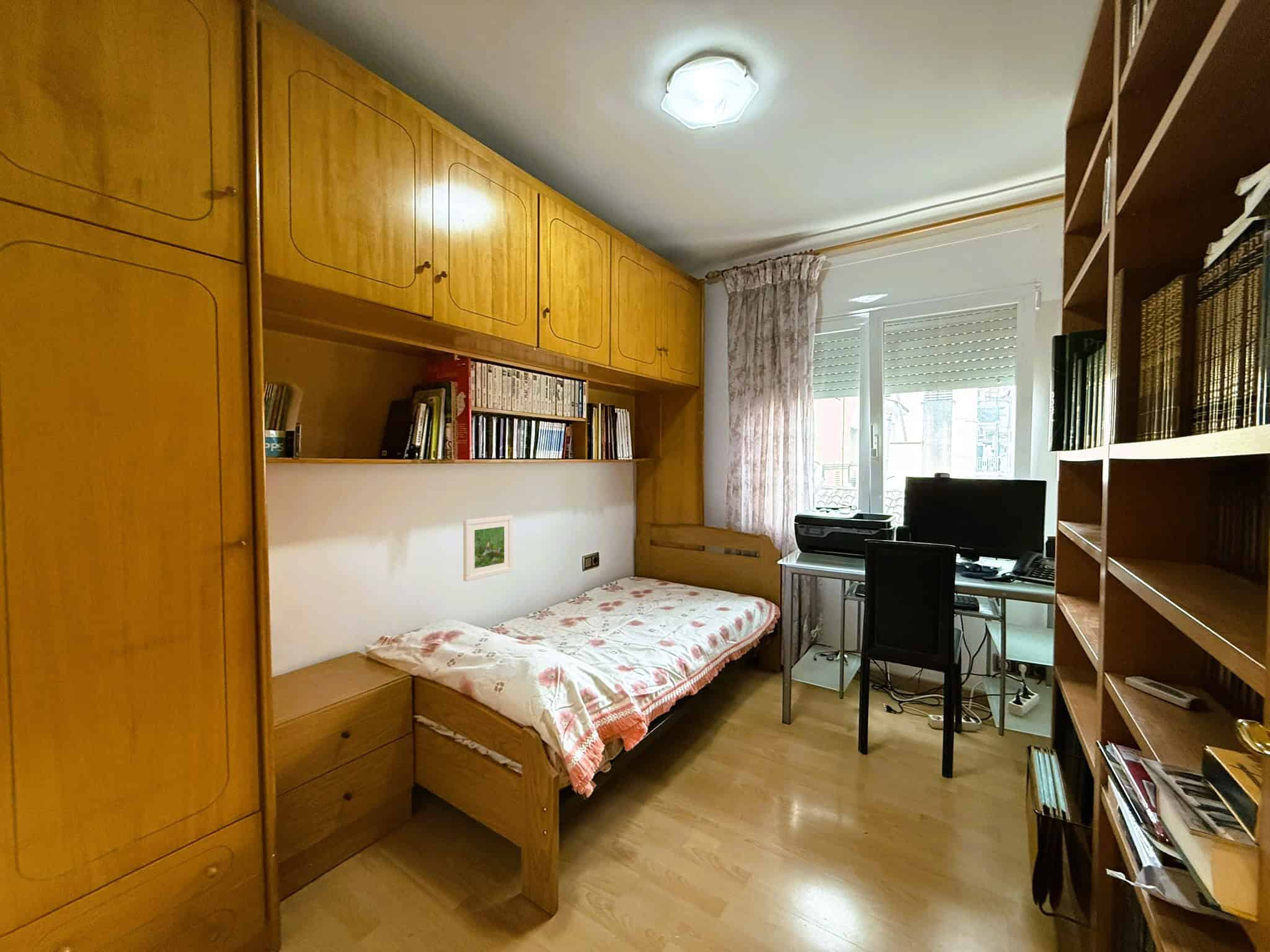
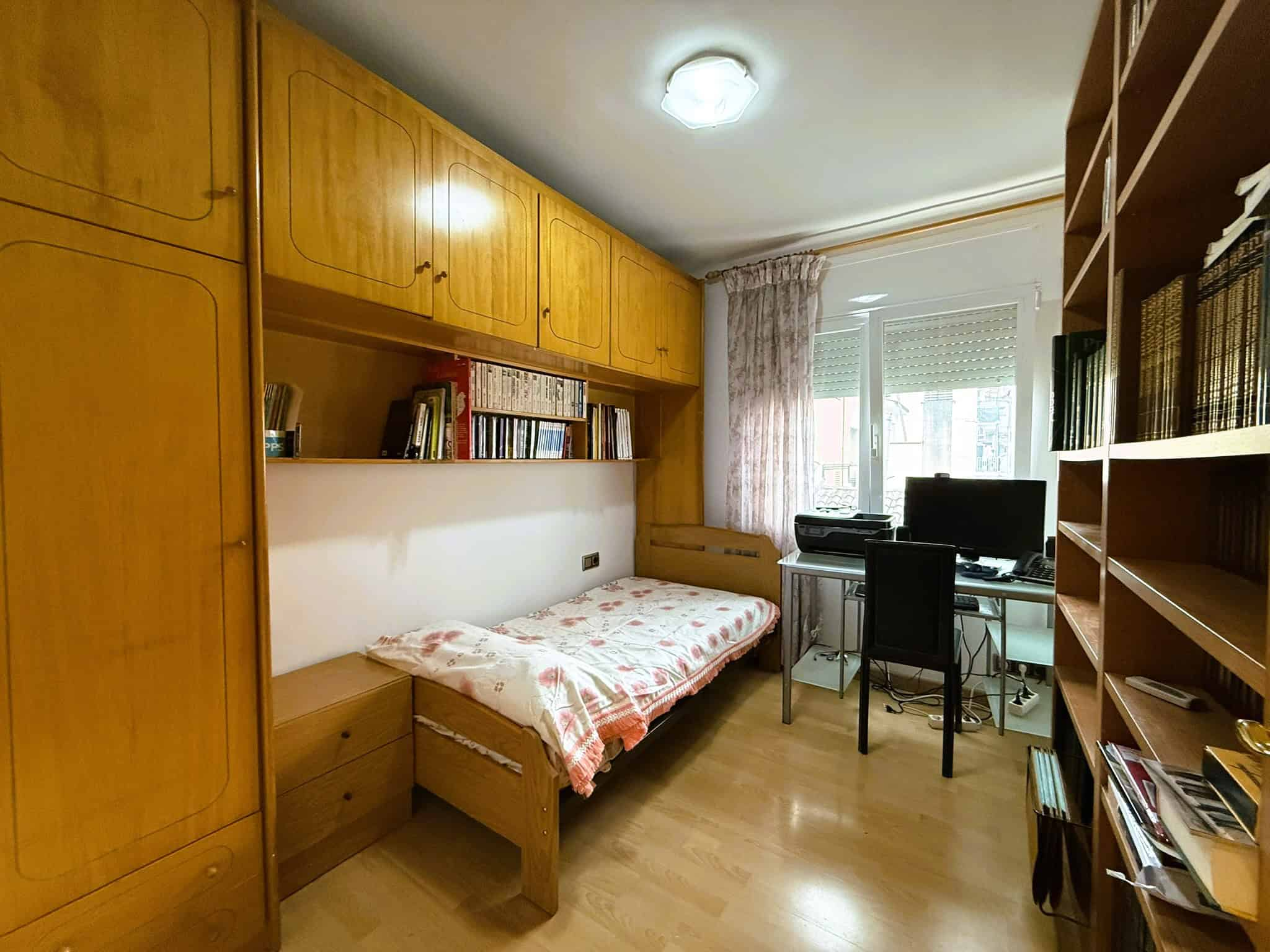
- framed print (489, 547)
